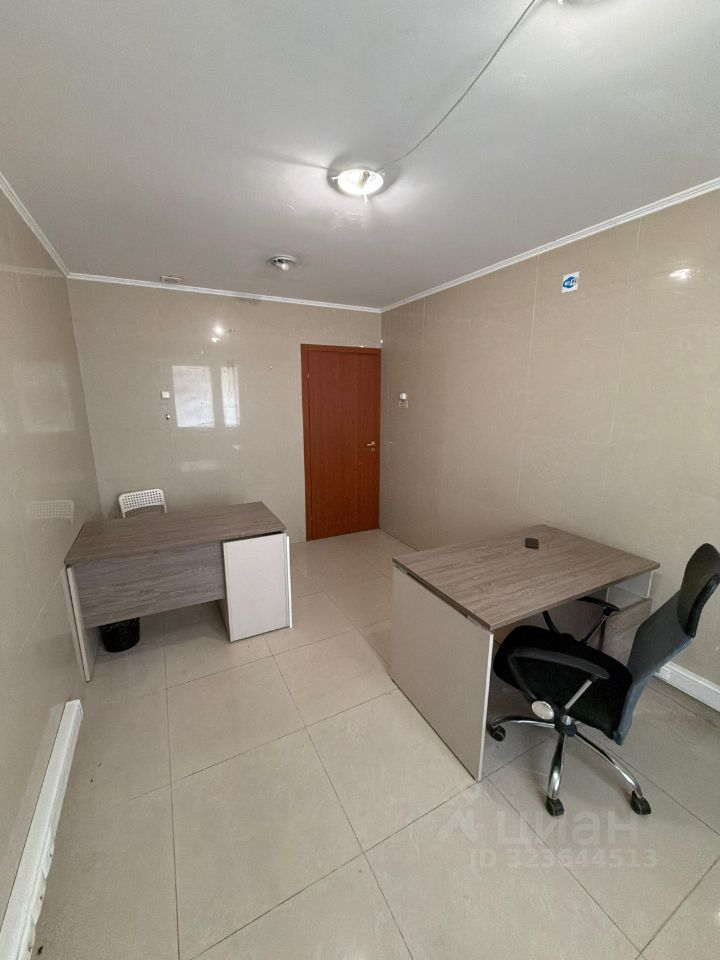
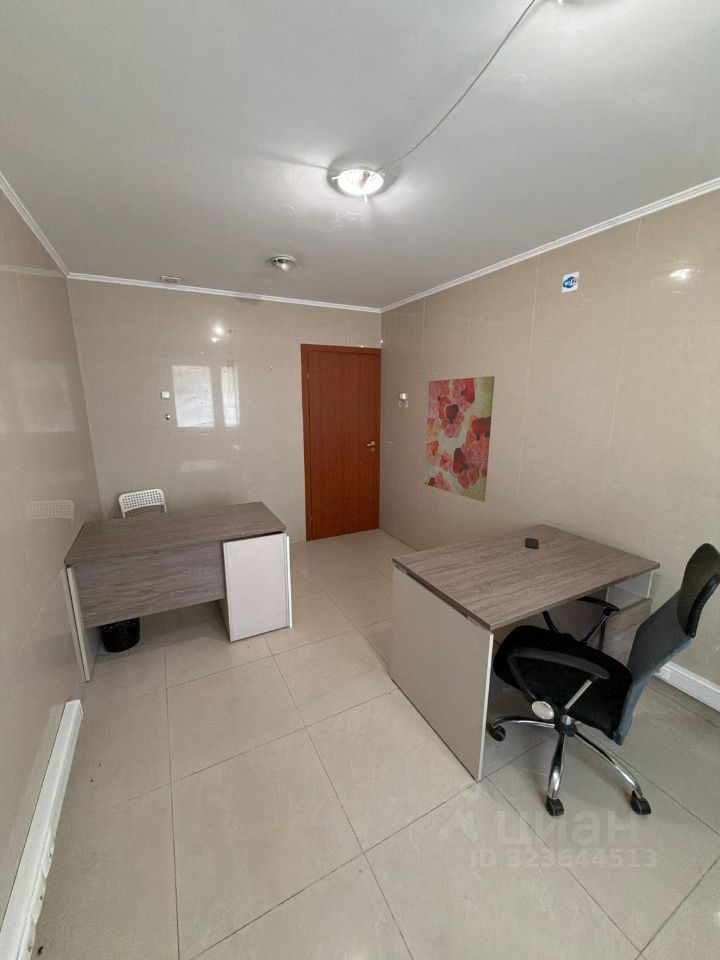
+ wall art (455, 437)
